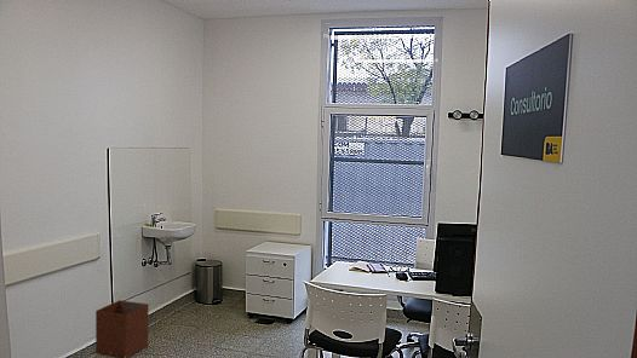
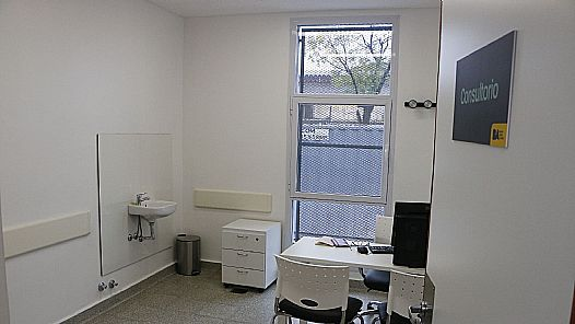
- waste basket (122, 328)
